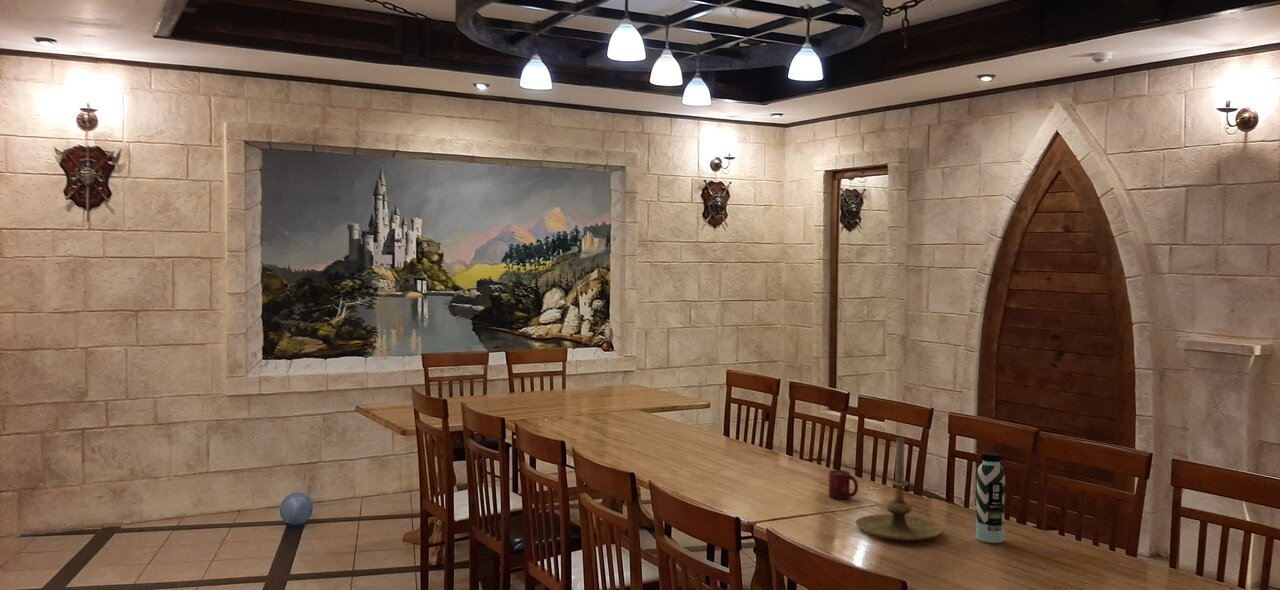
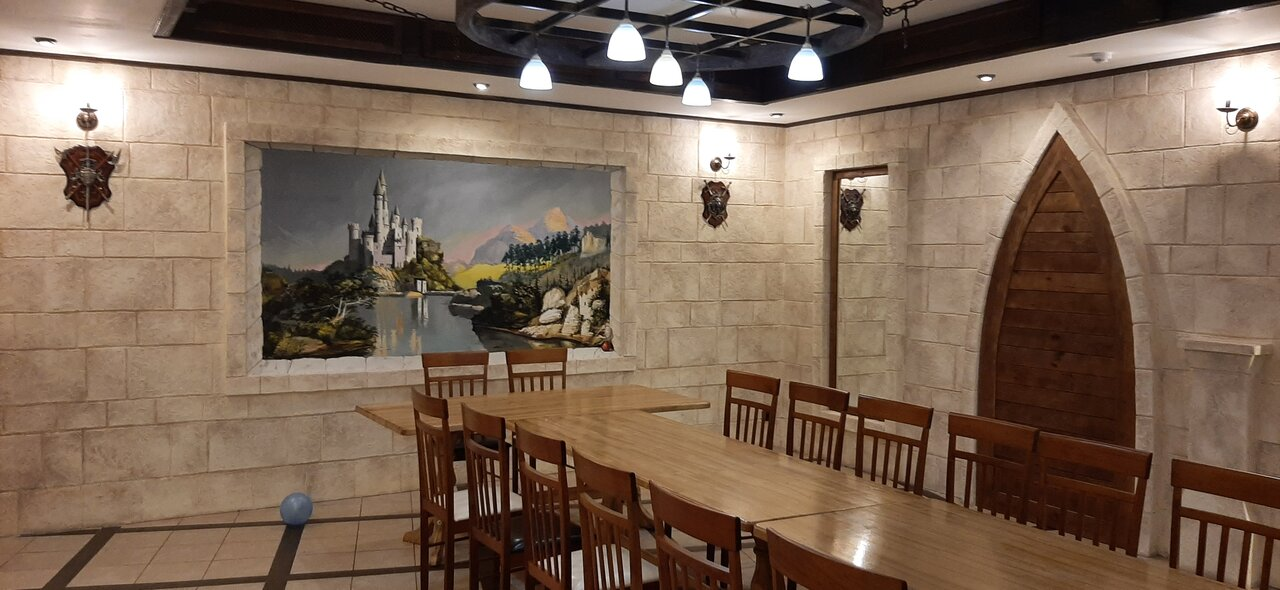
- candle holder (899, 484)
- water bottle (990, 496)
- cup (843, 484)
